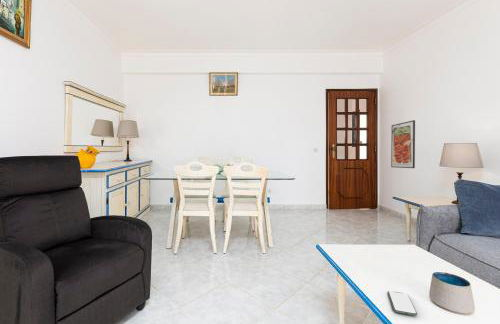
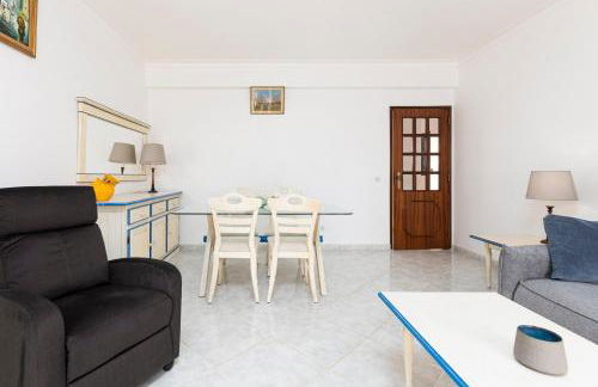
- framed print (402, 145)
- smartphone (401, 302)
